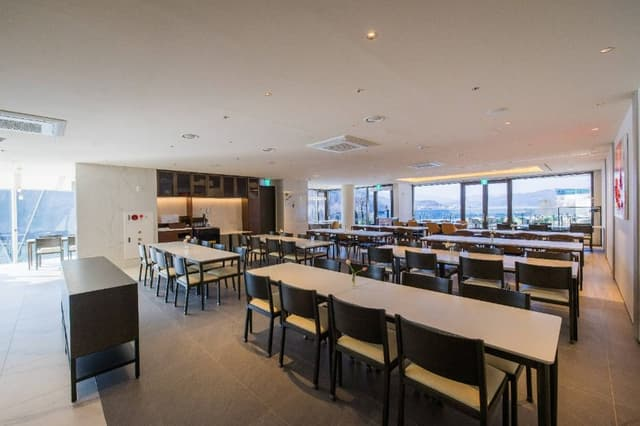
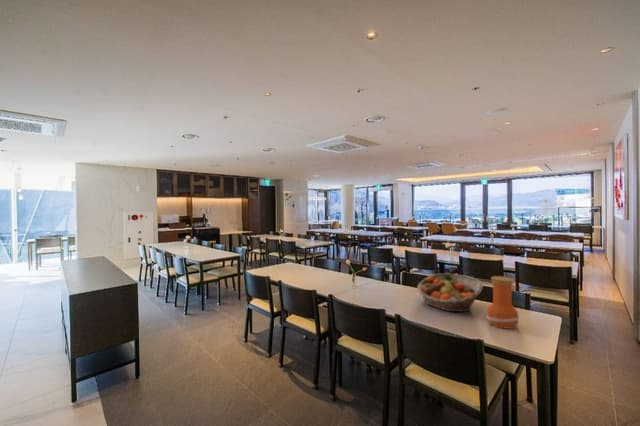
+ vase (502, 301)
+ fruit basket (448, 291)
